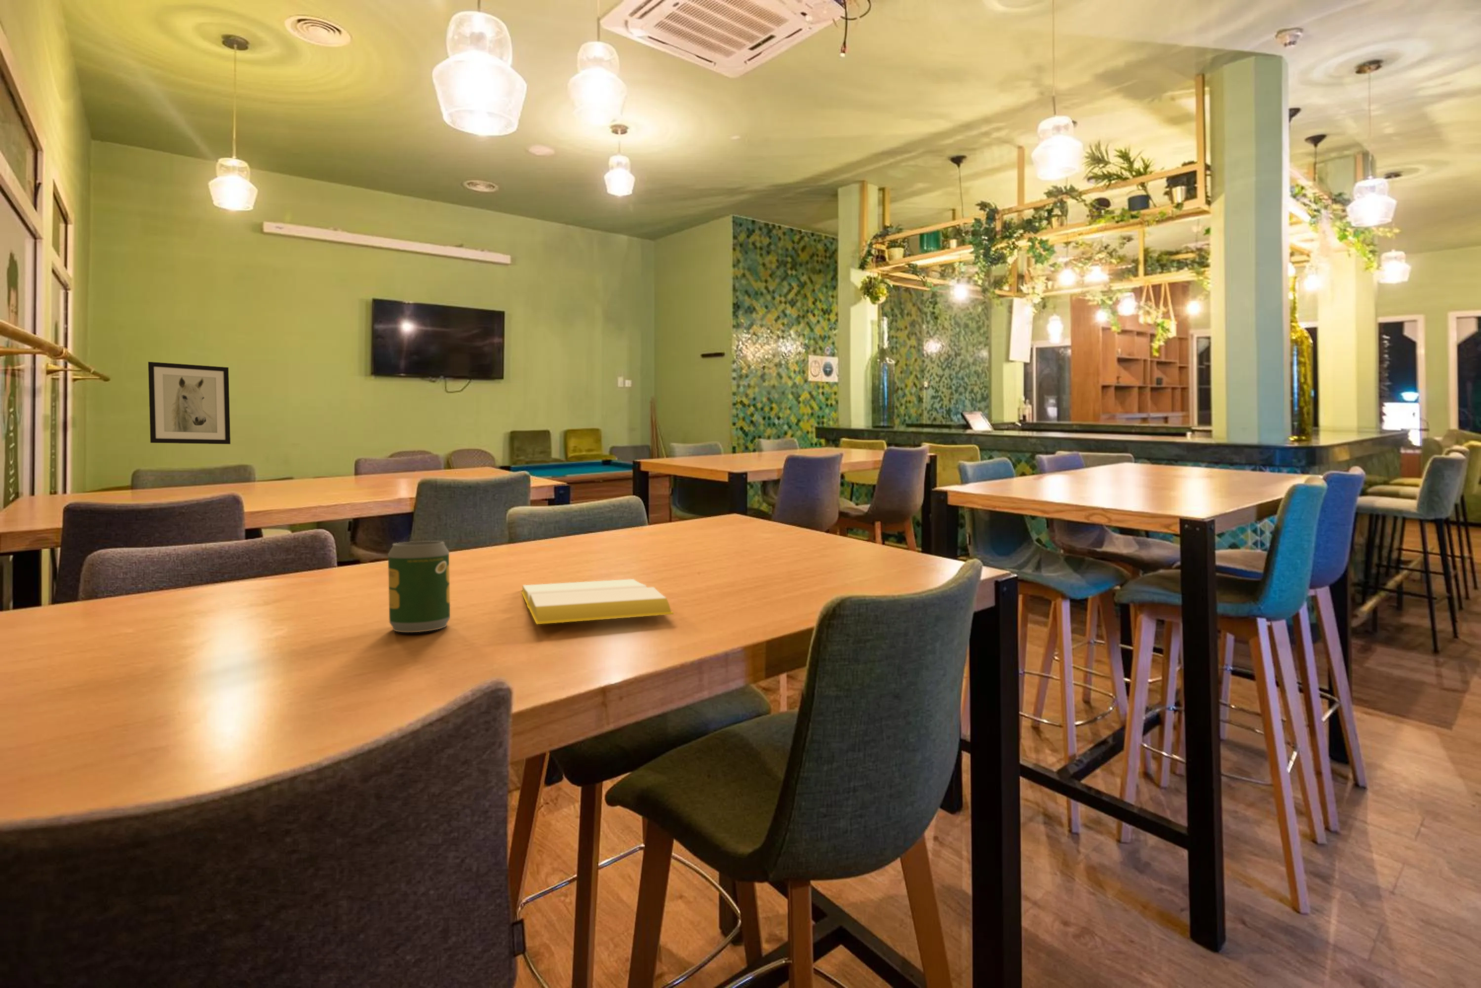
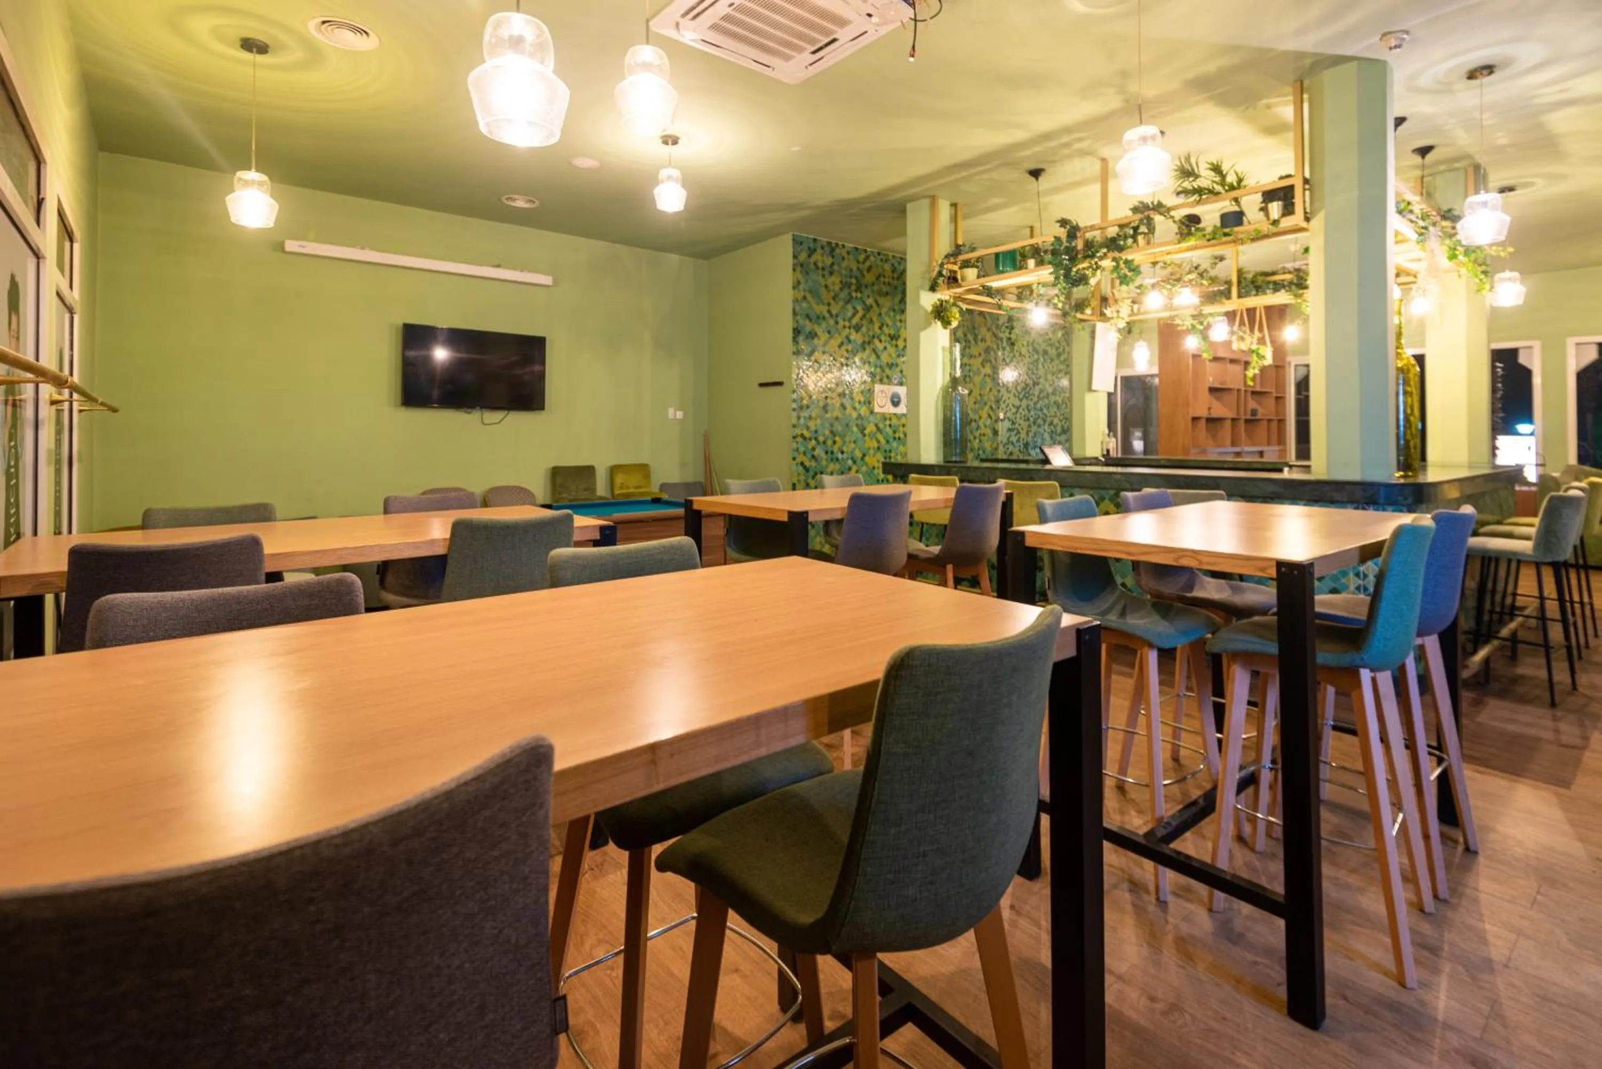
- soda can (419, 584)
- notepad (591, 595)
- wall art (190, 405)
